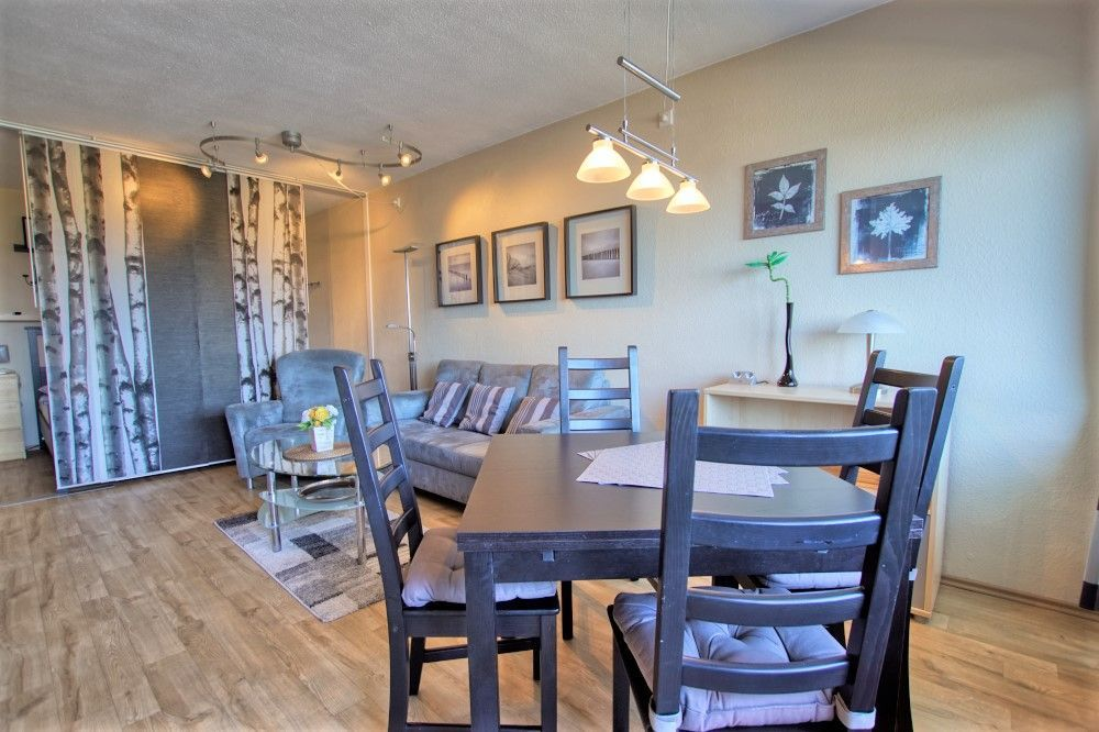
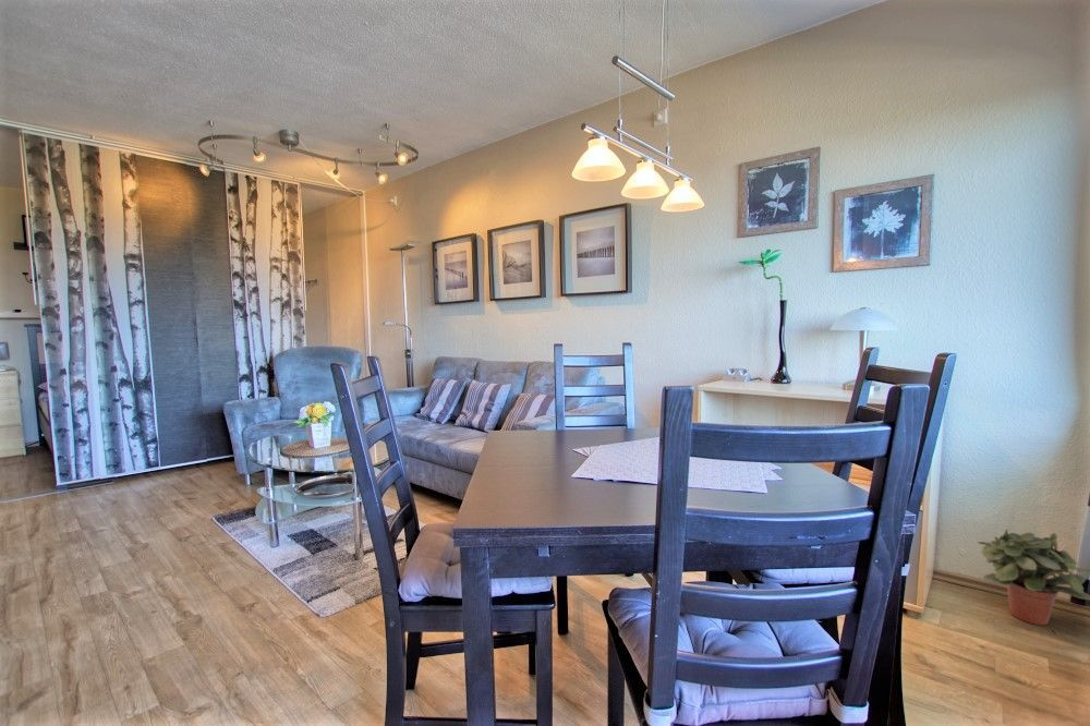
+ potted plant (1033, 573)
